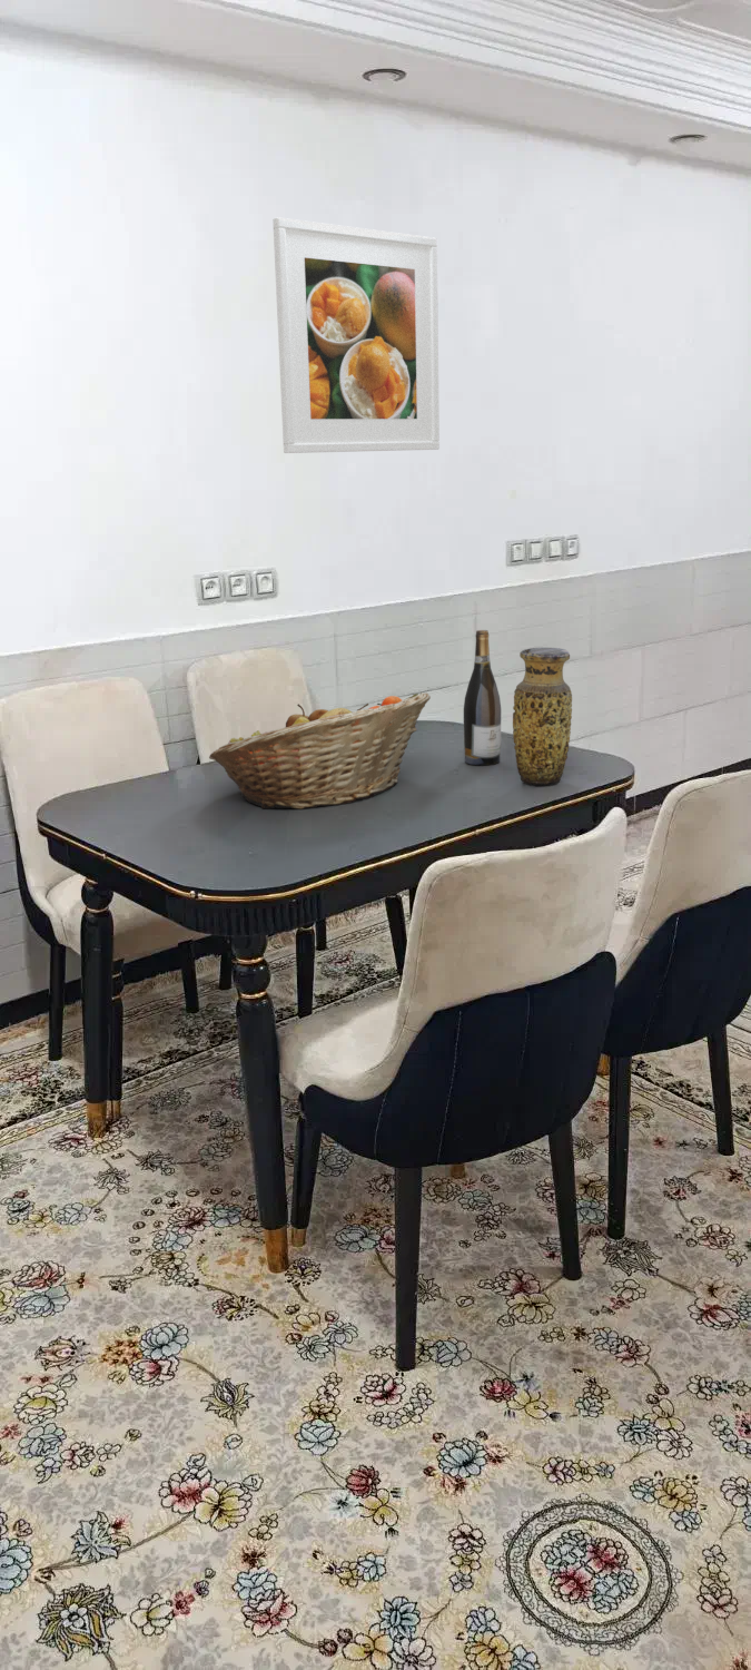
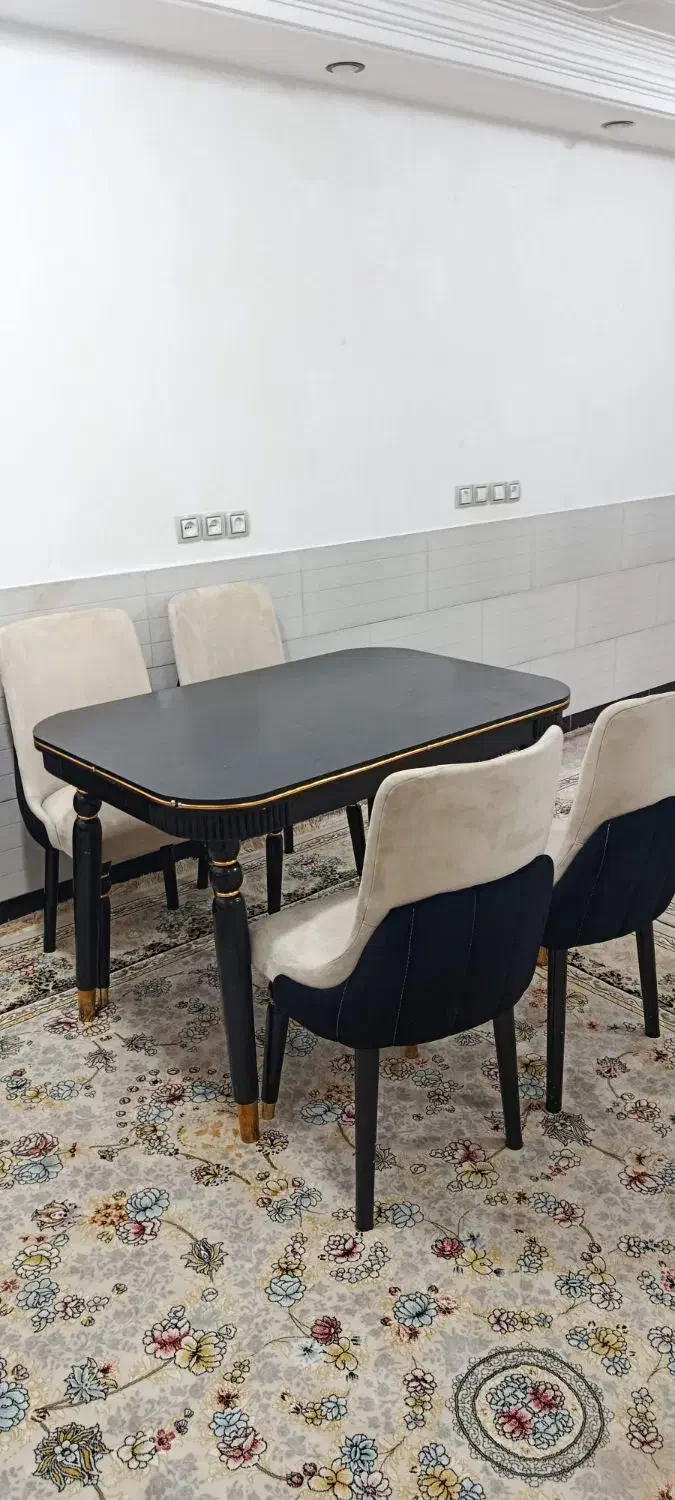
- wine bottle (482, 697)
- fruit basket (324, 743)
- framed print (362, 342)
- vase (542, 717)
